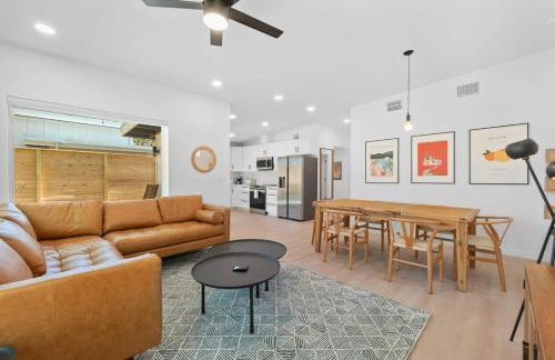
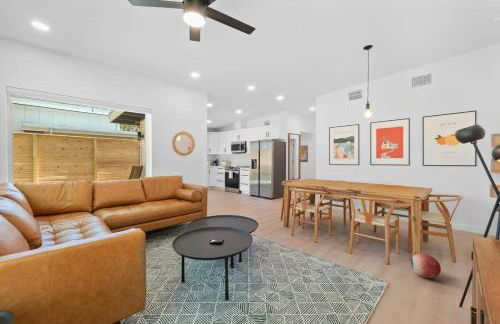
+ ball (424, 265)
